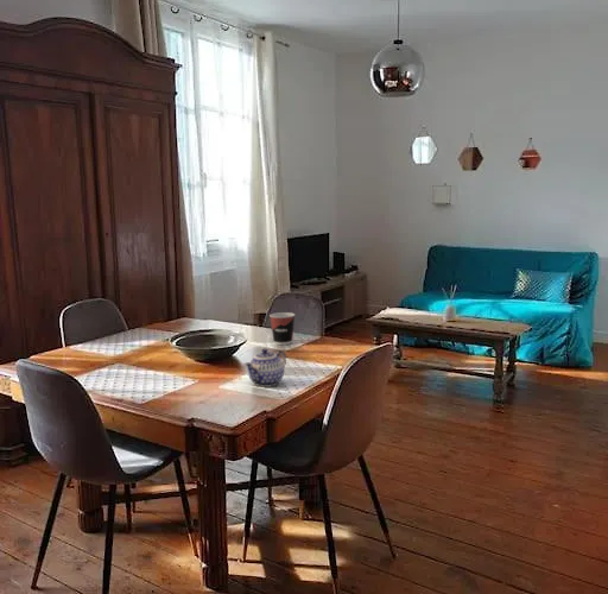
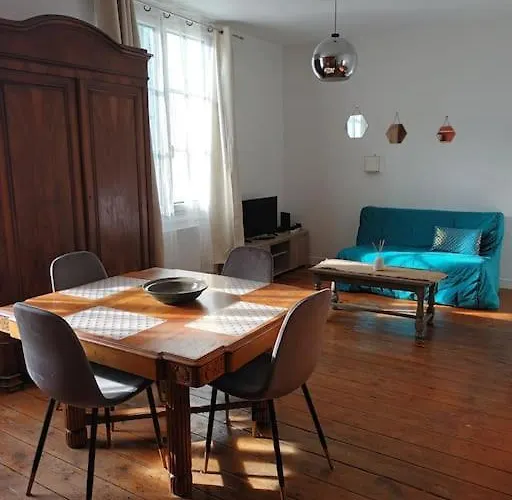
- teapot (265, 366)
- cup (283, 328)
